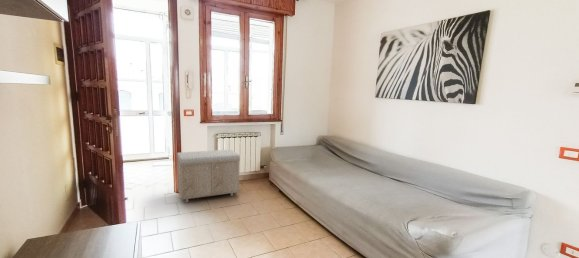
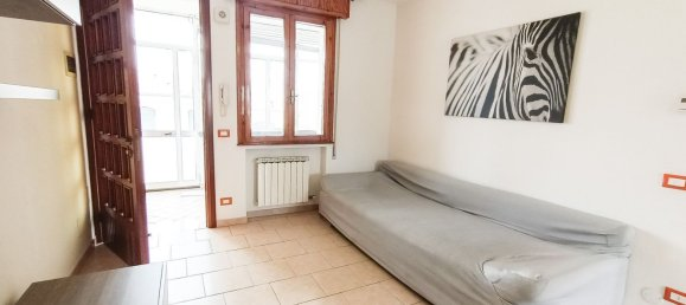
- storage bench (208, 174)
